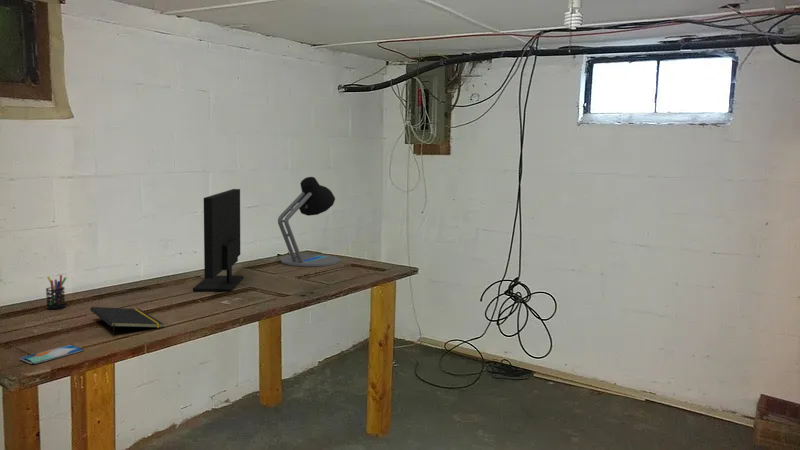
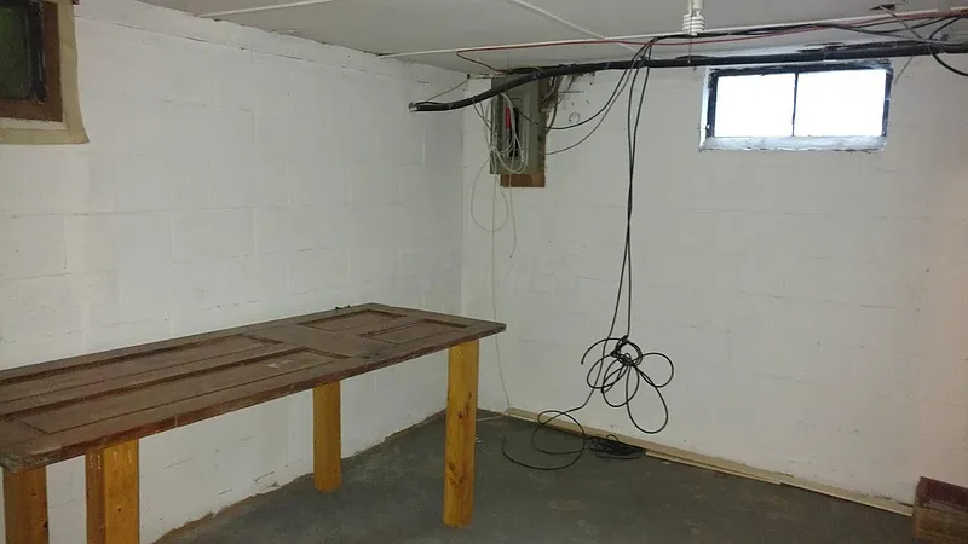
- desk lamp (307, 215)
- pen holder (57, 290)
- notepad (126, 317)
- monitor (219, 239)
- smartphone (52, 354)
